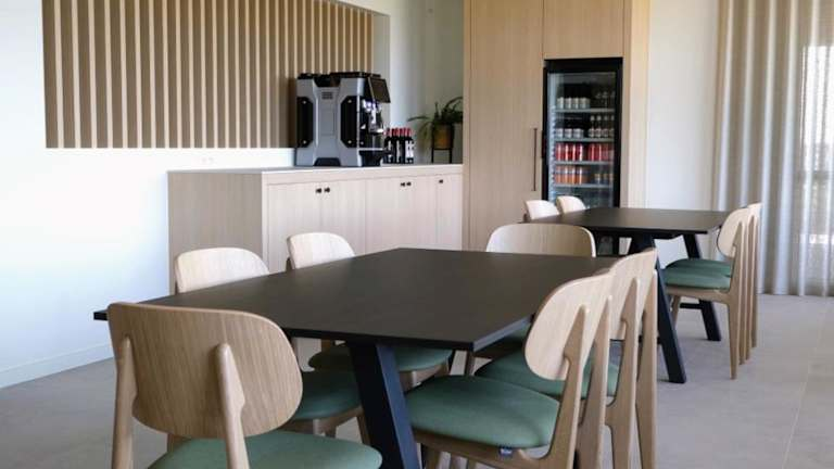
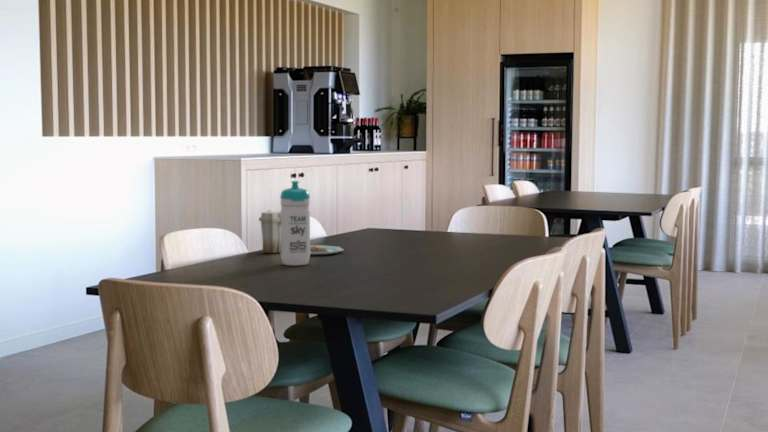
+ water bottle (295, 222)
+ plate (310, 246)
